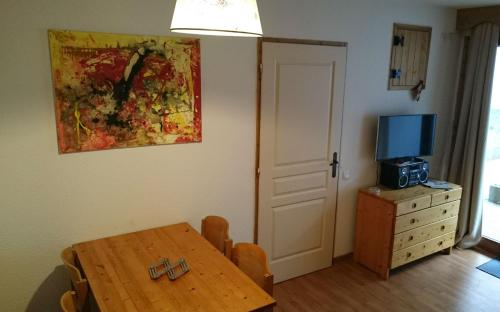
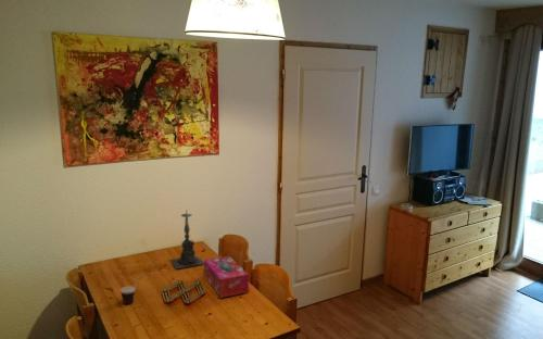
+ cup (134, 289)
+ candle holder (187, 235)
+ tissue box (225, 275)
